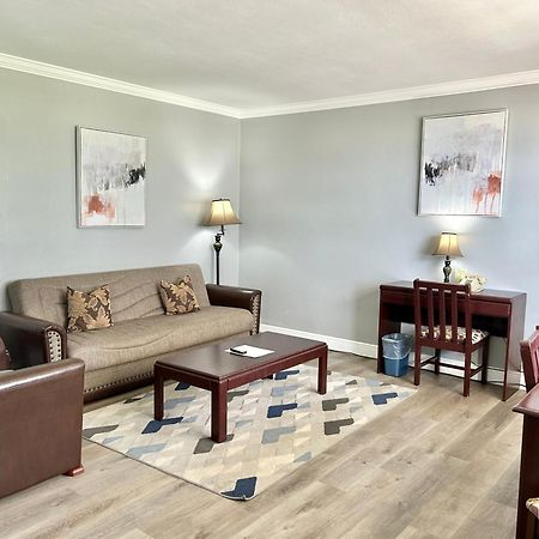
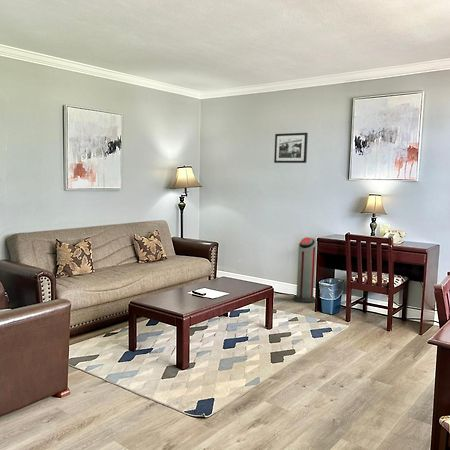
+ picture frame (290, 148)
+ air purifier (305, 268)
